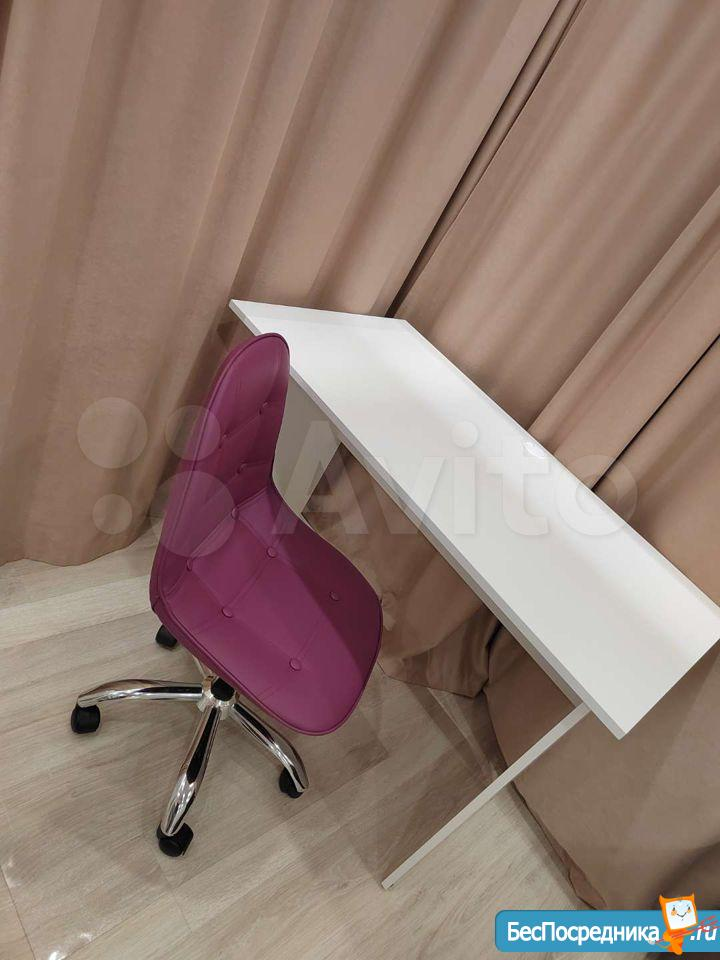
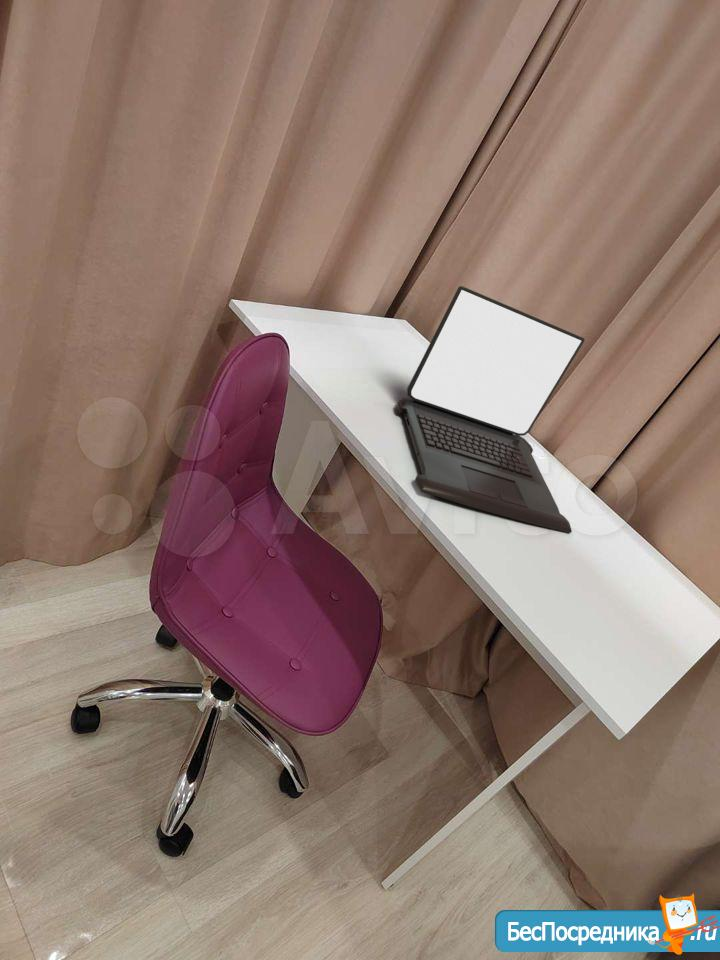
+ laptop (512, 411)
